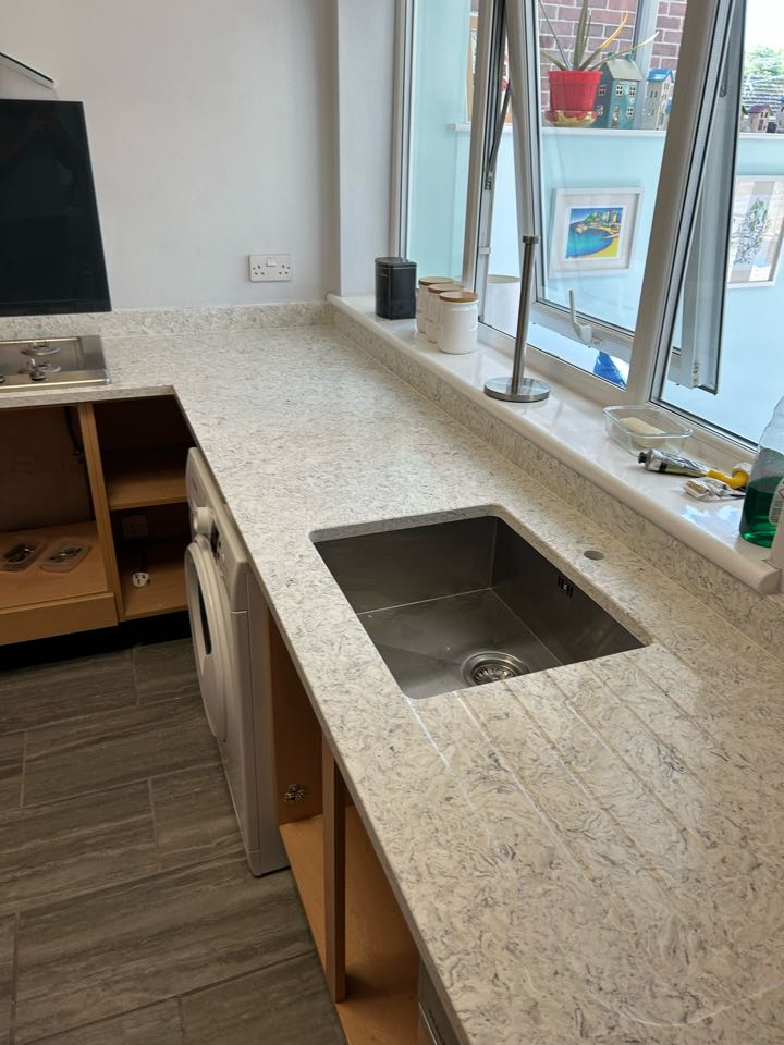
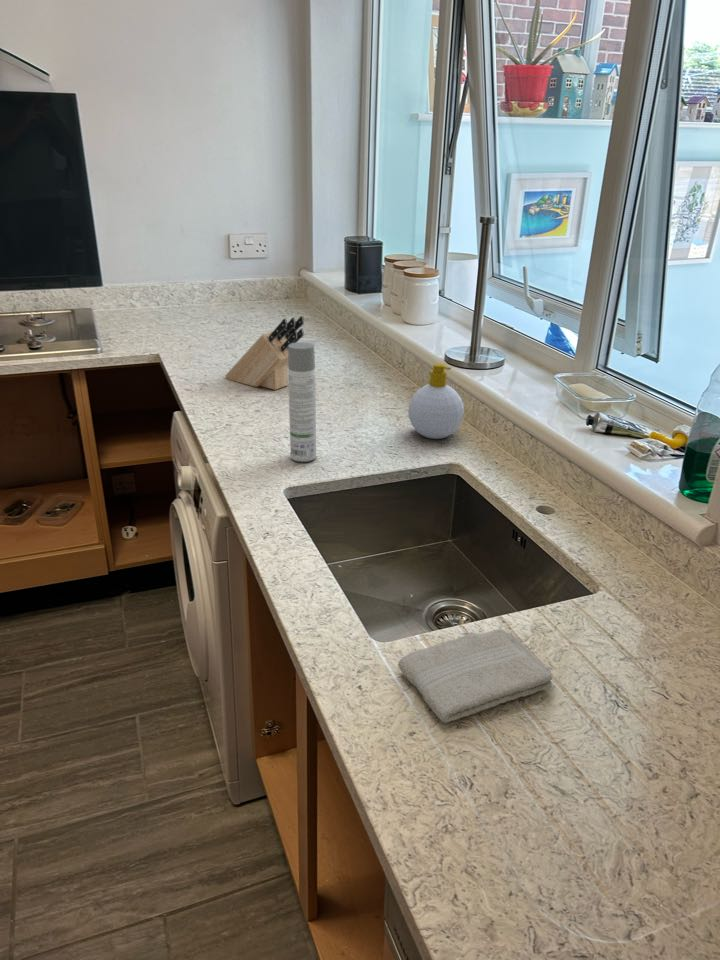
+ spray bottle (302, 403)
+ knife block (266, 348)
+ soap bottle (436, 400)
+ washcloth (476, 671)
